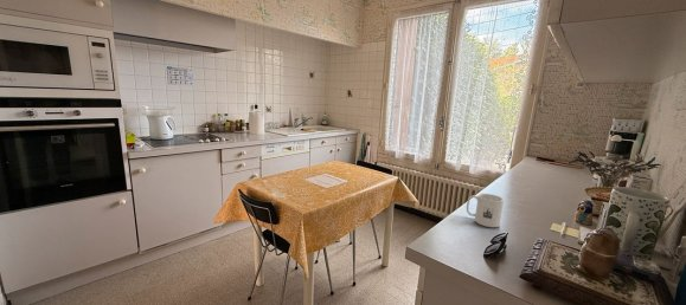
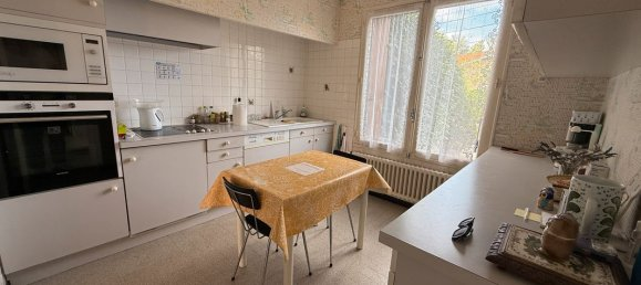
- mug (483, 208)
